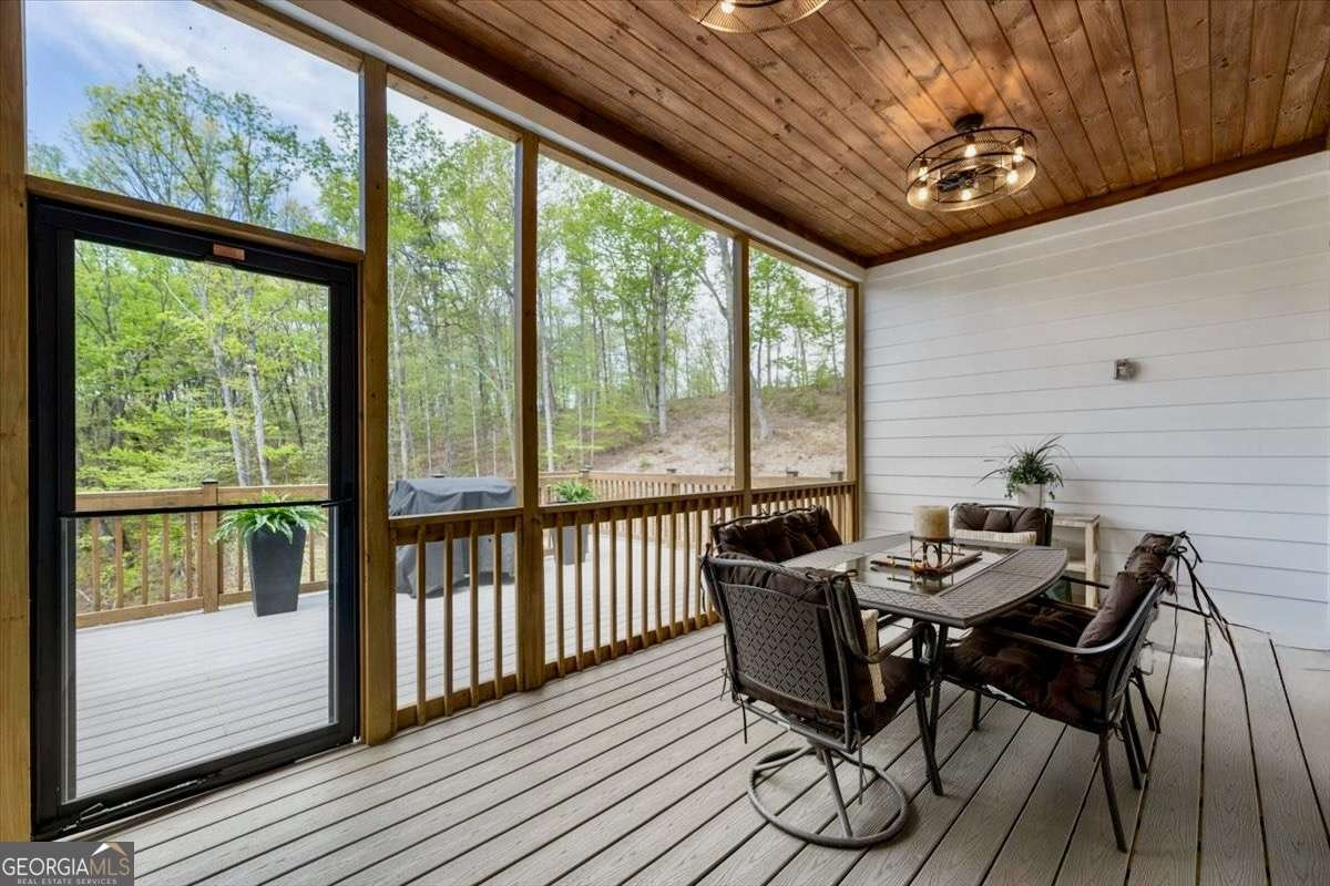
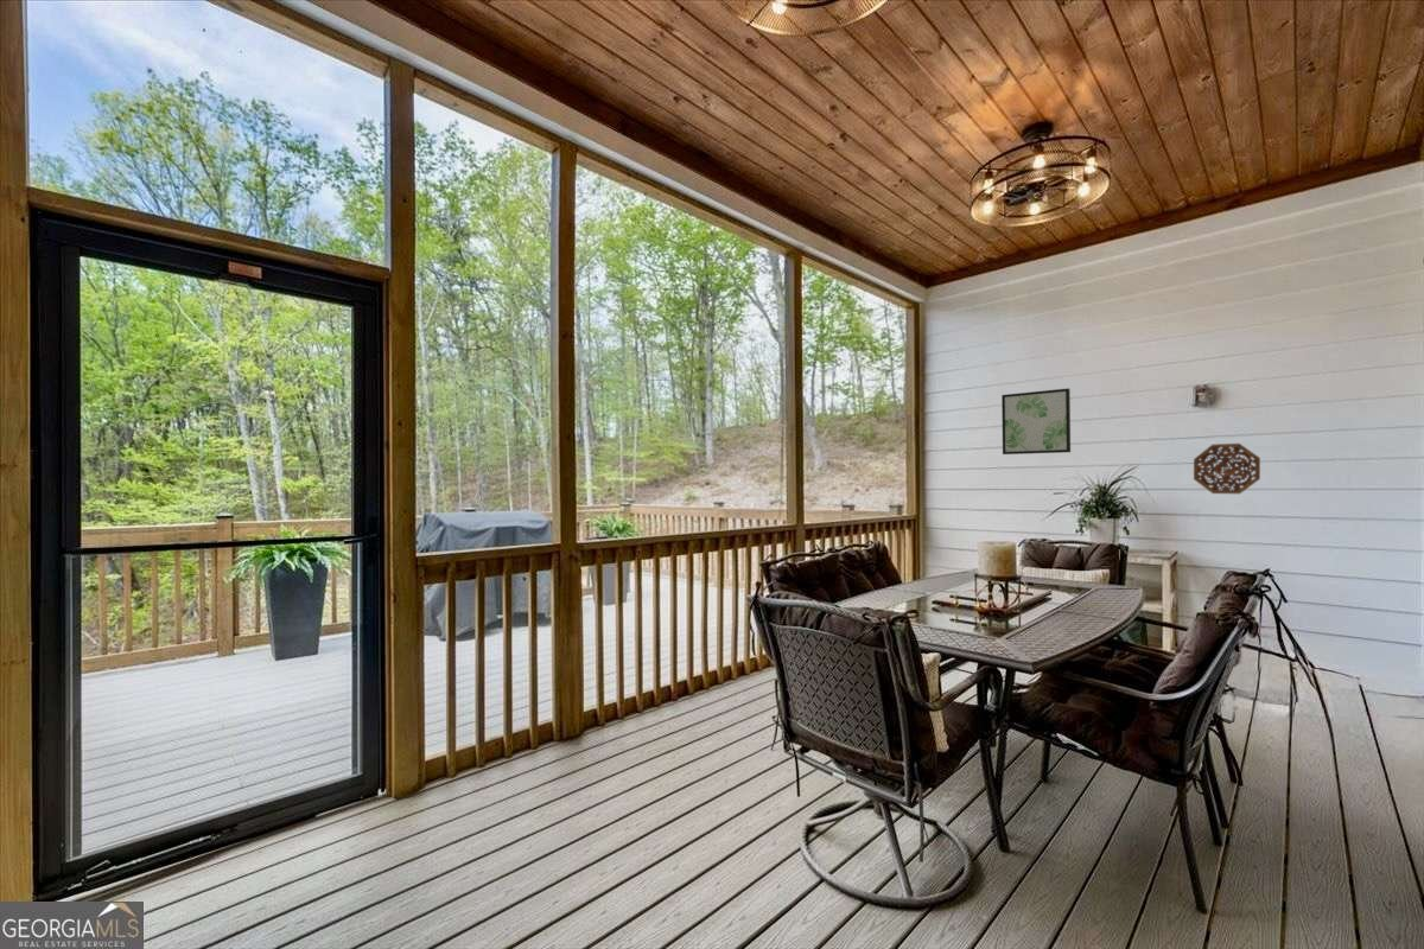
+ wall art (1035, 422)
+ decorative platter (1226, 469)
